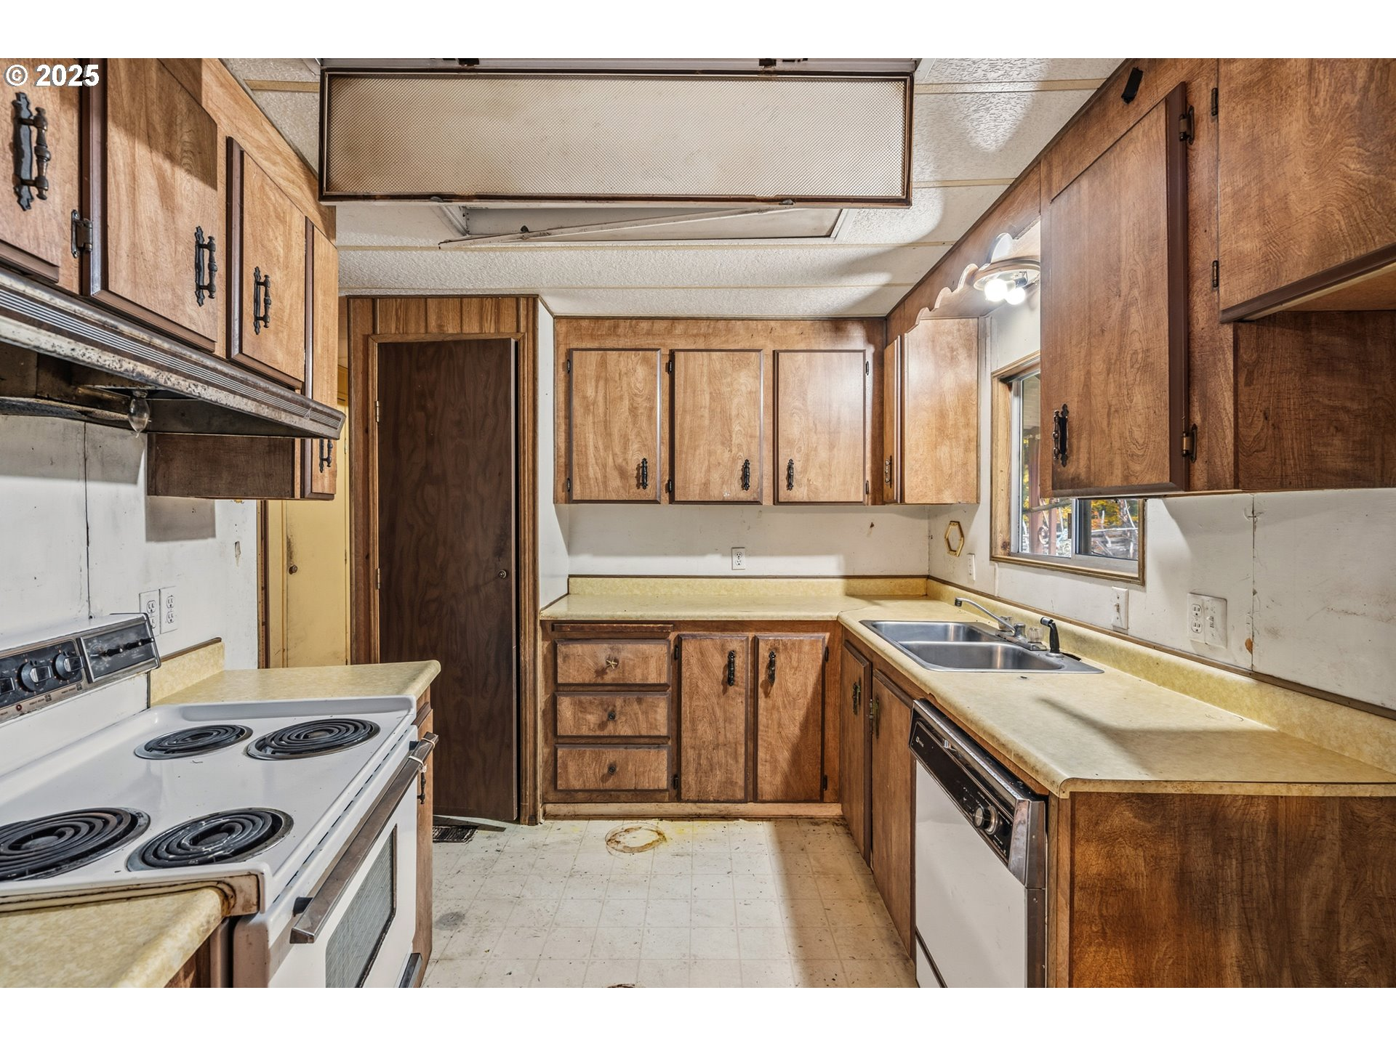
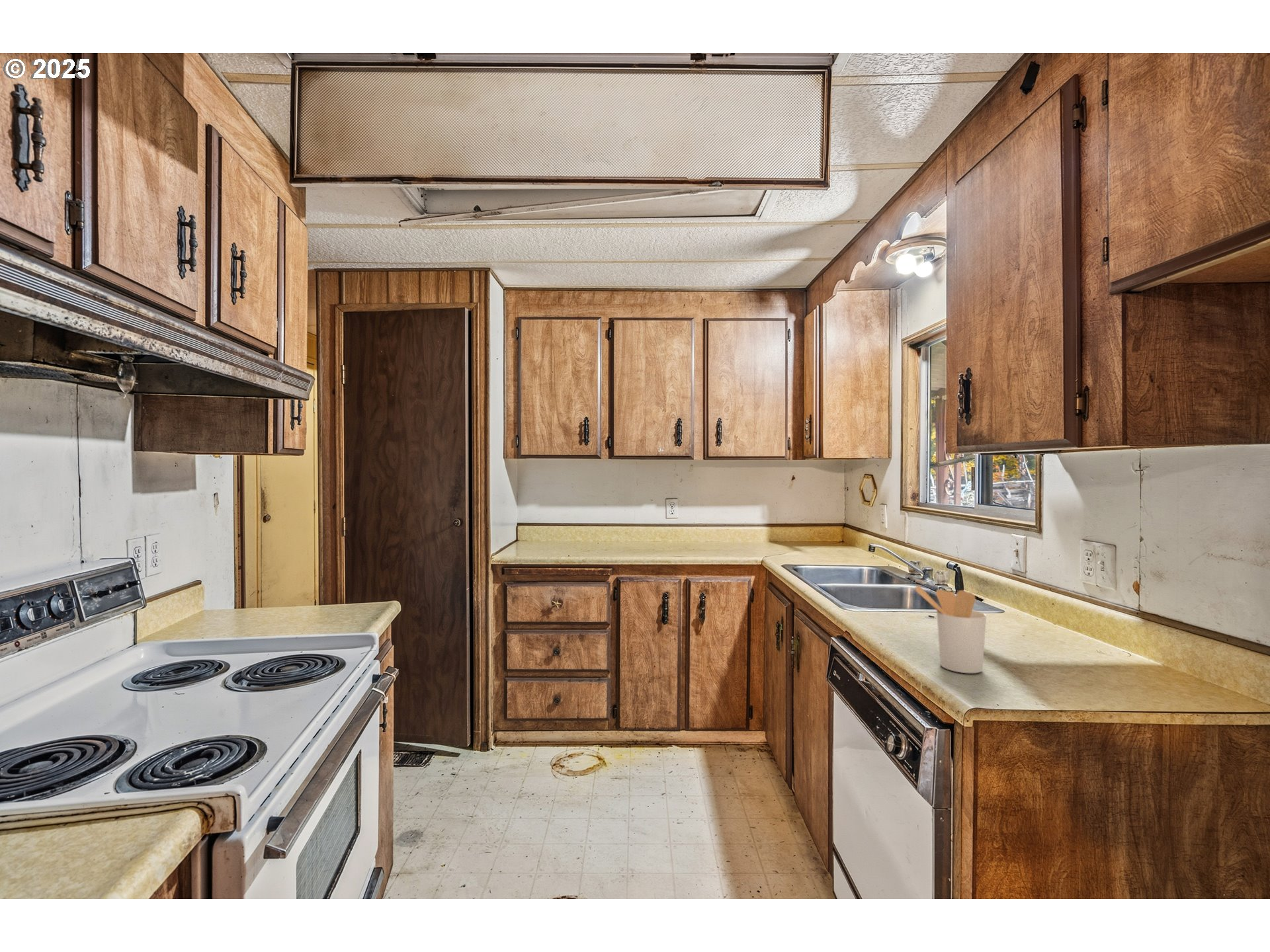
+ utensil holder (948, 625)
